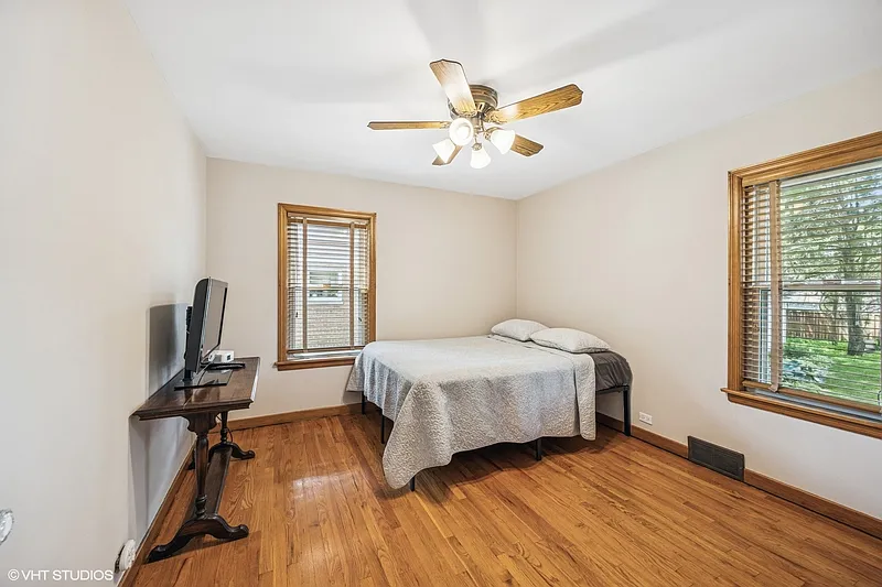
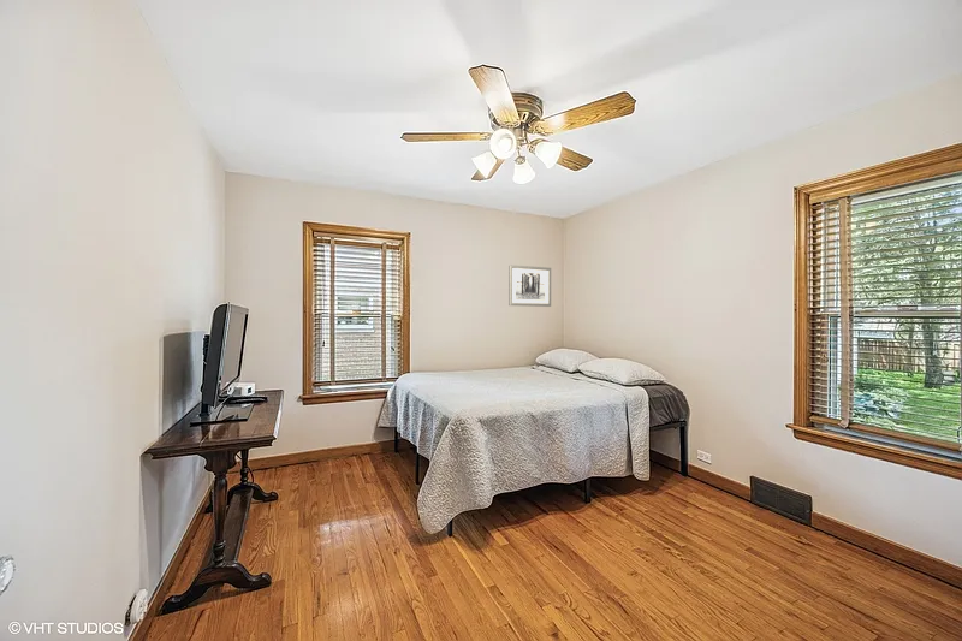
+ wall art (530, 286)
